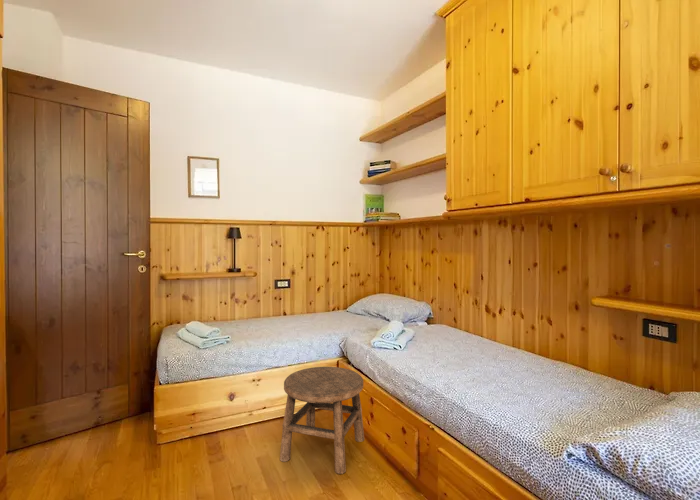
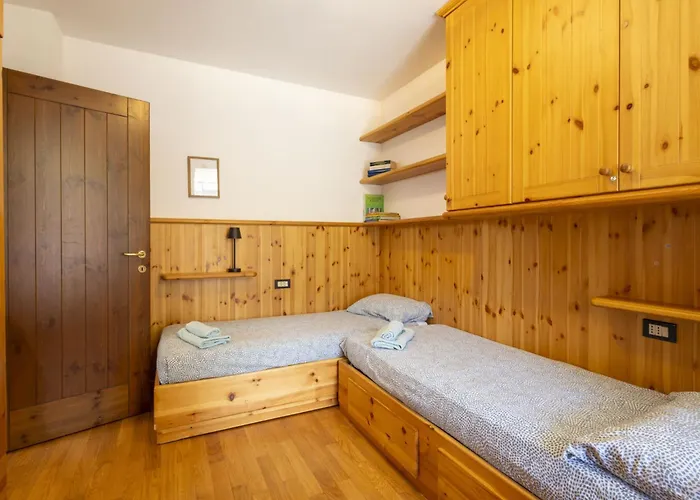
- stool (324, 409)
